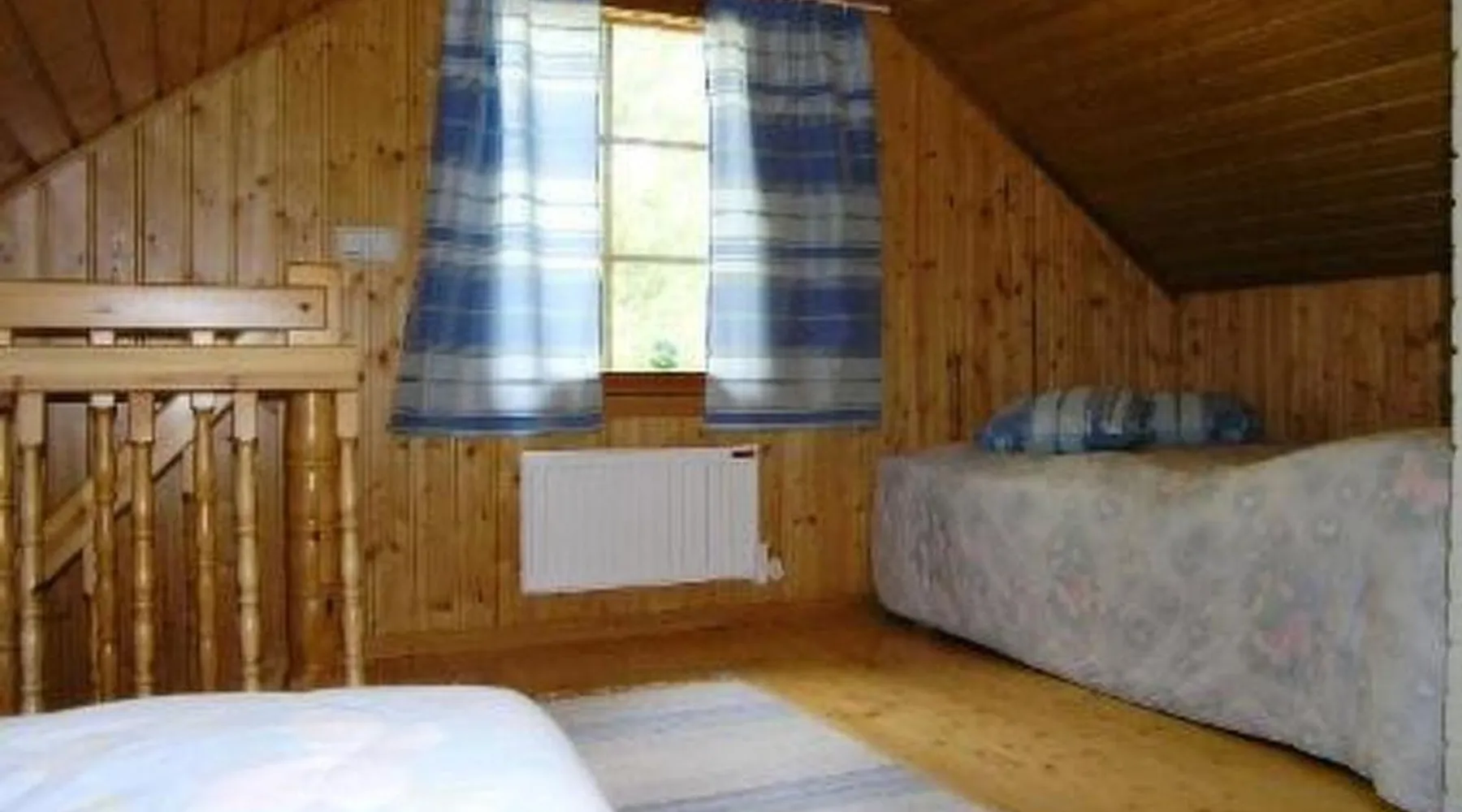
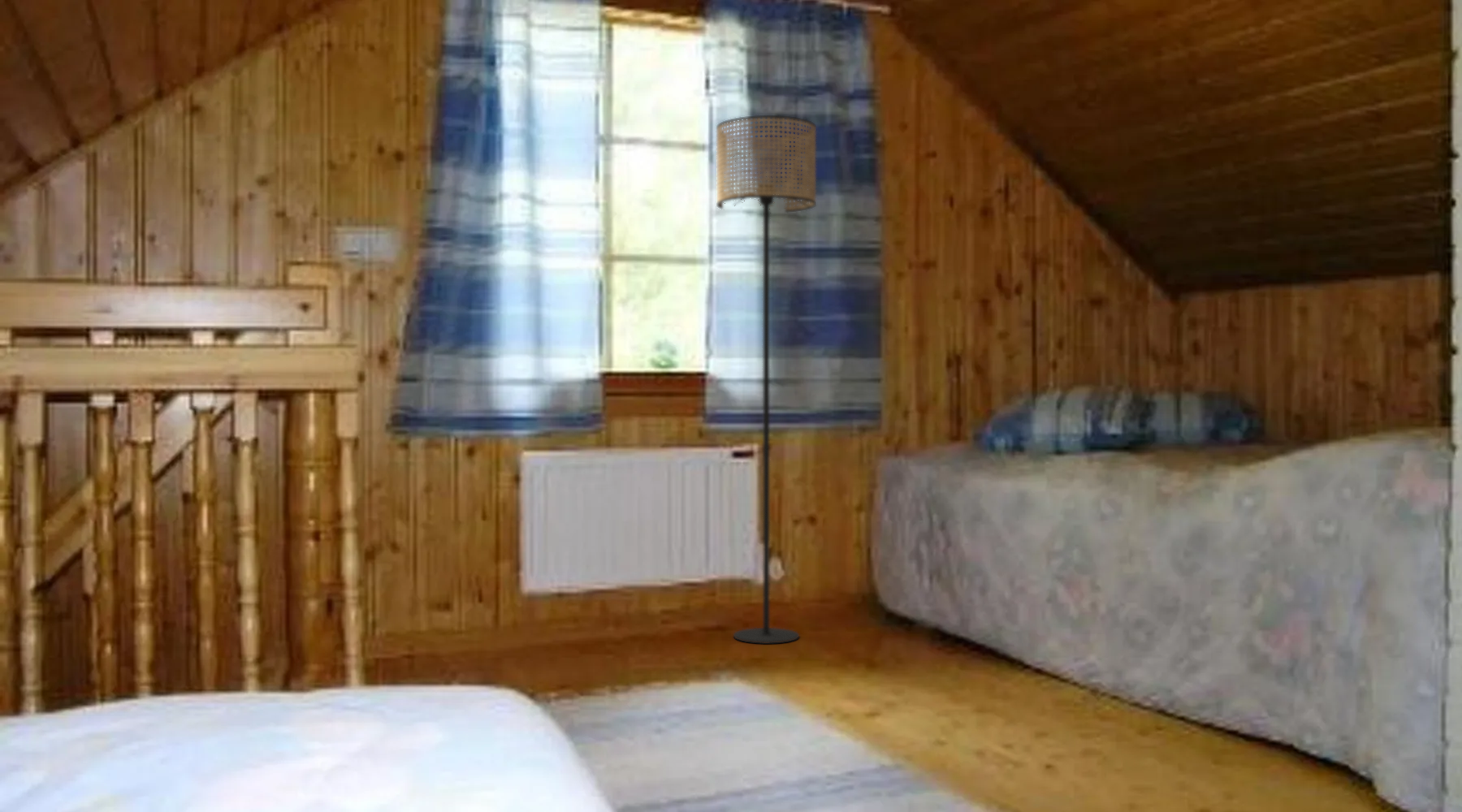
+ floor lamp (766, 382)
